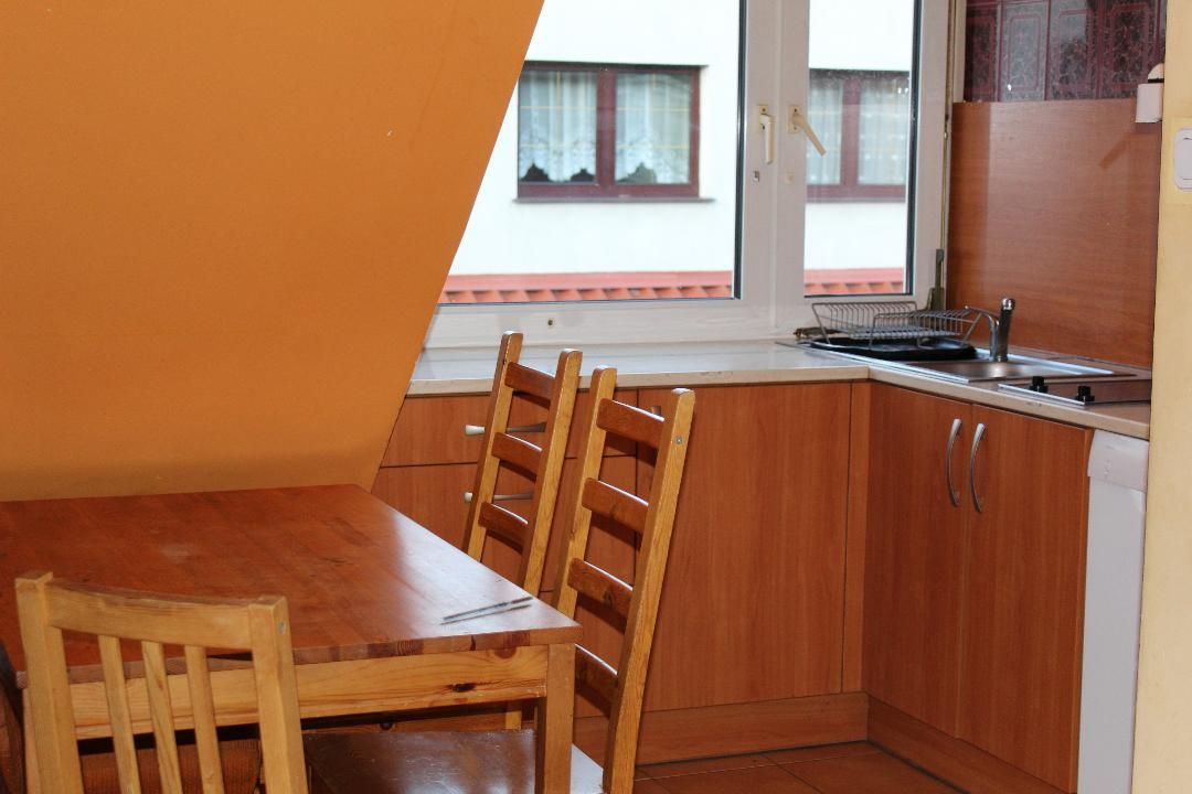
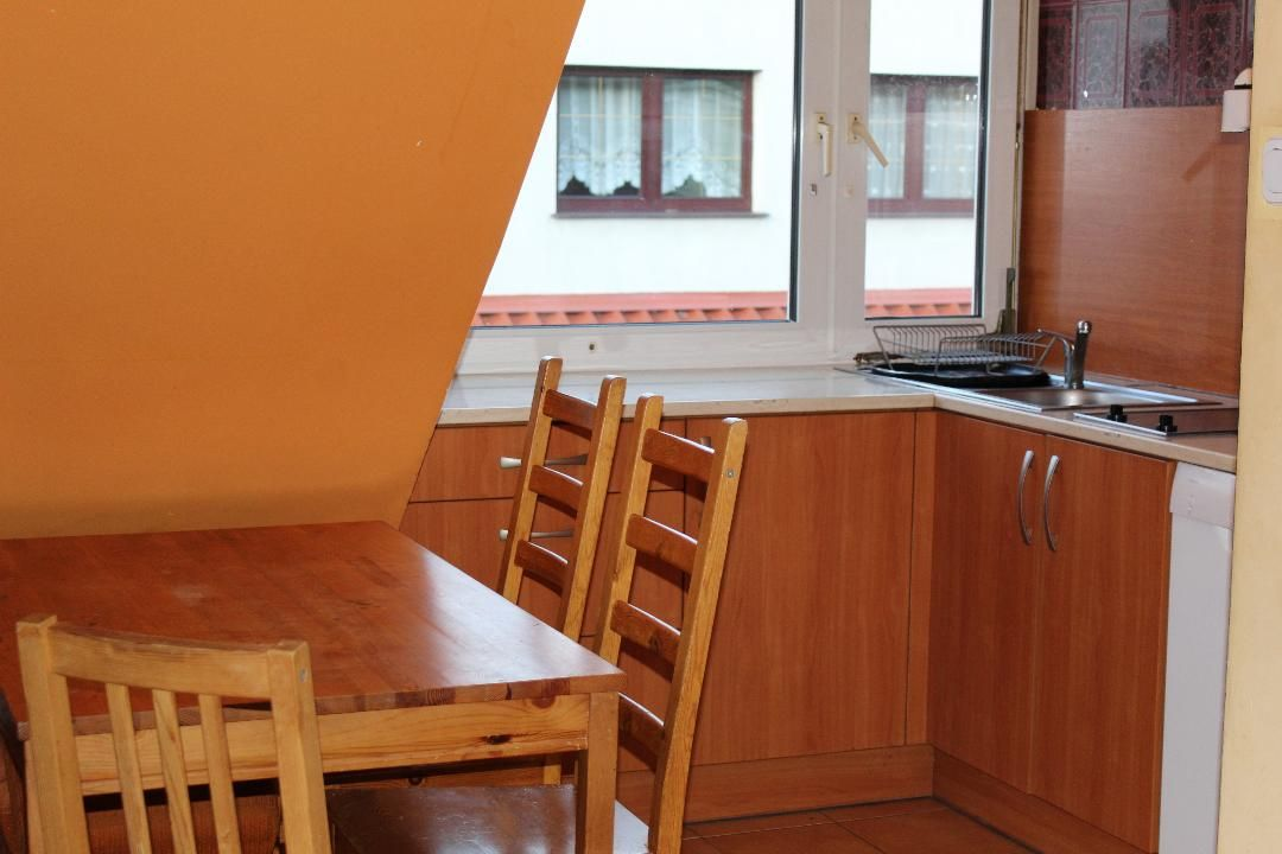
- pen (488, 608)
